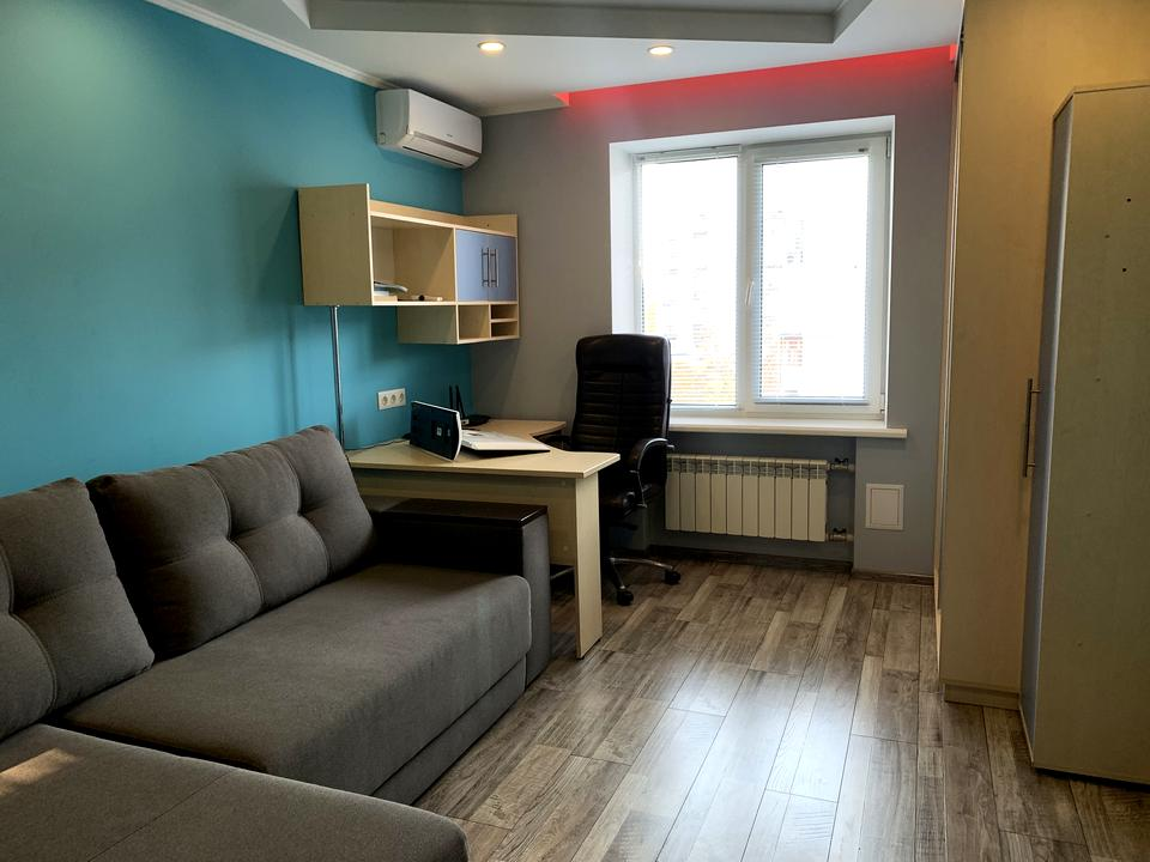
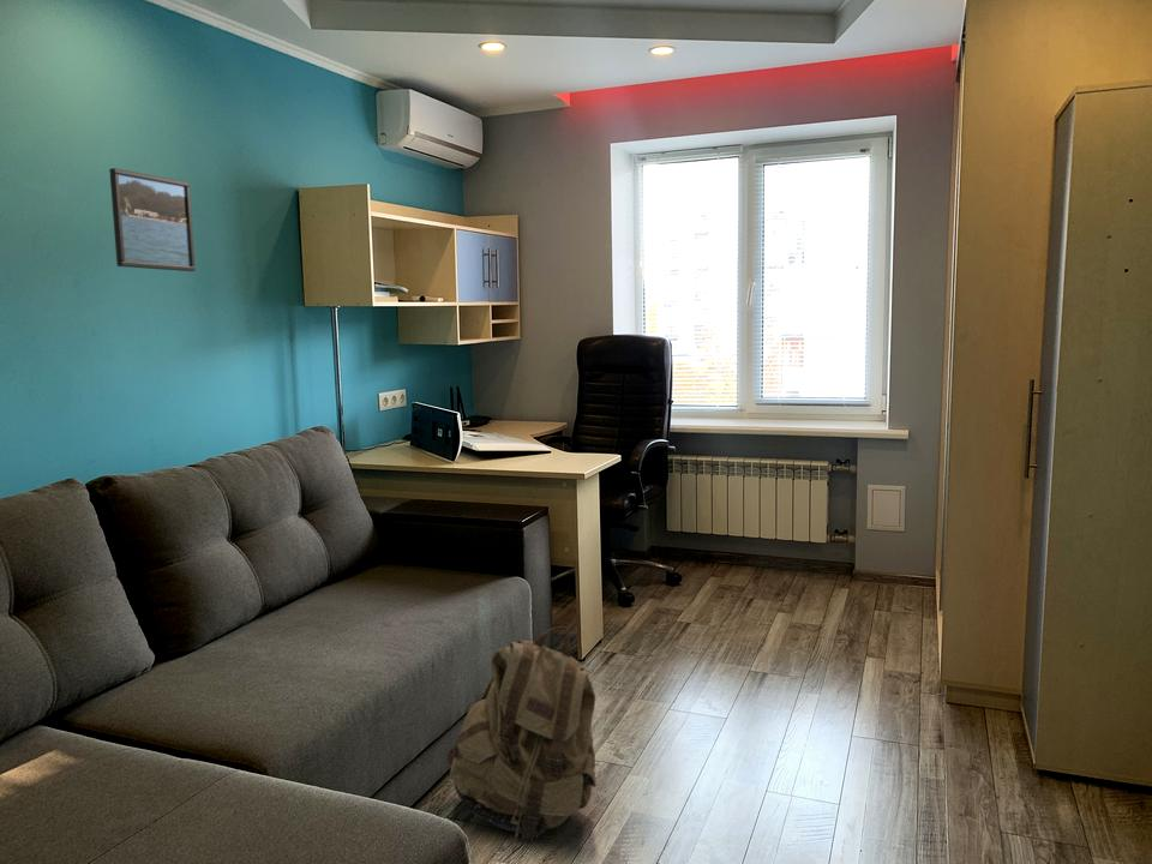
+ backpack (520, 720)
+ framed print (154, 222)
